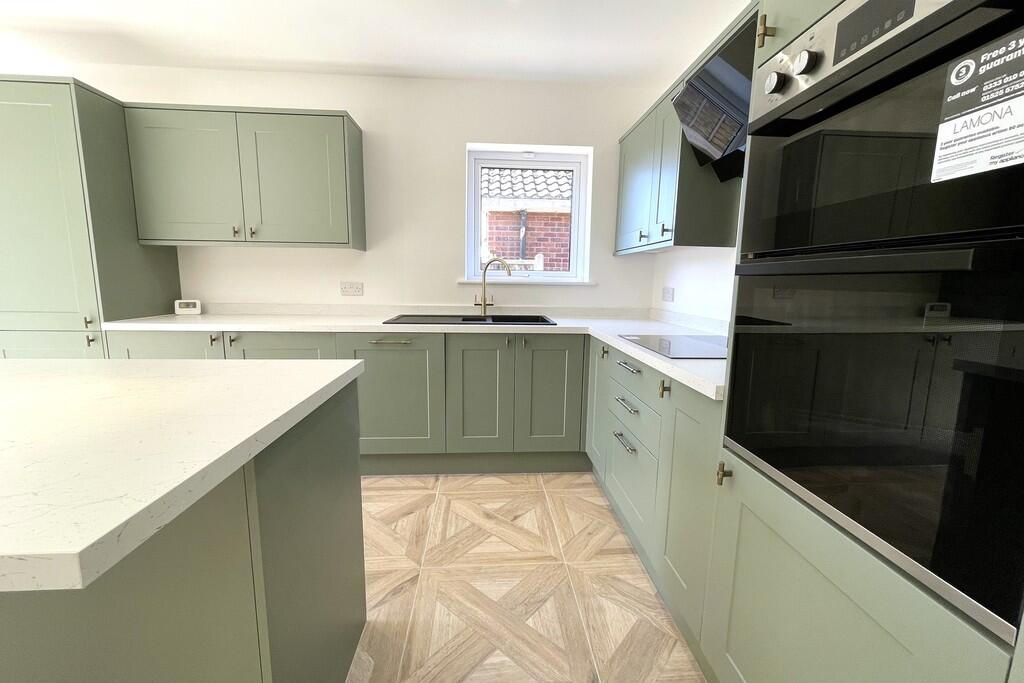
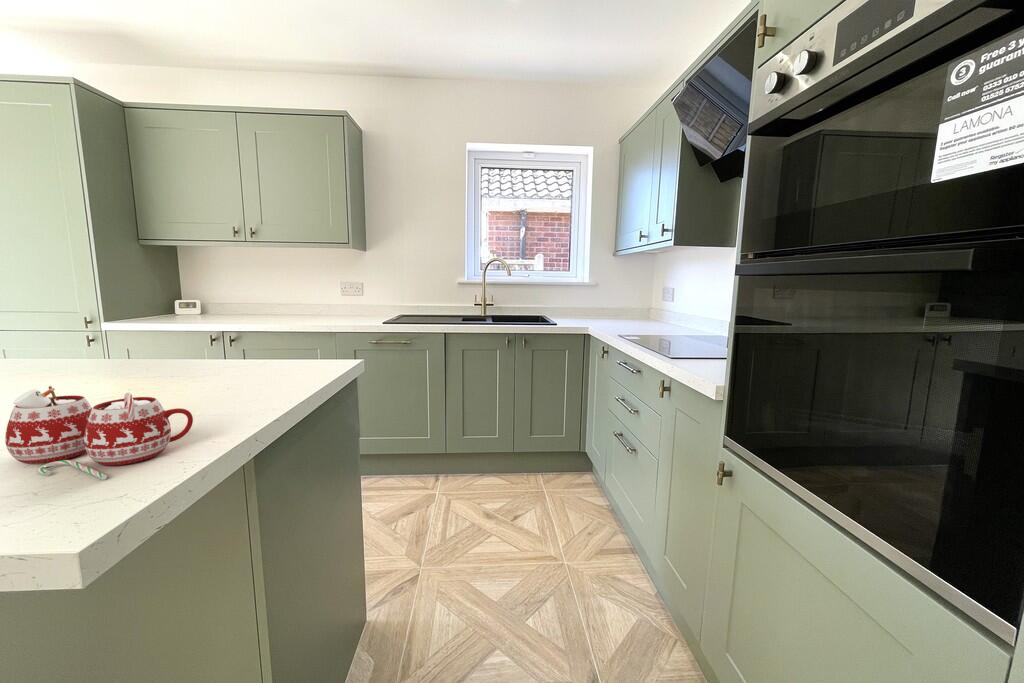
+ mug (103, 418)
